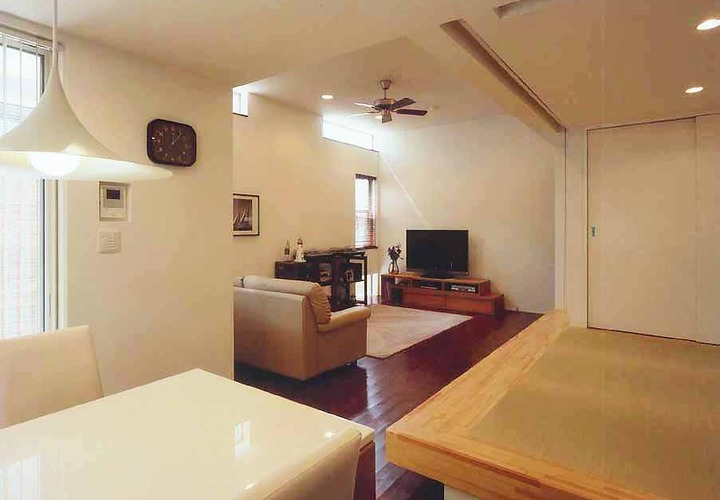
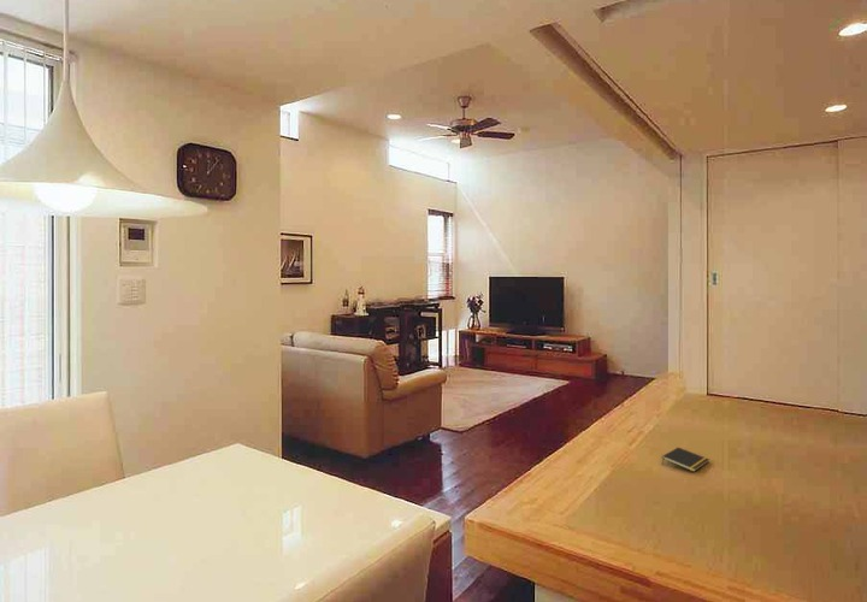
+ notepad (685, 459)
